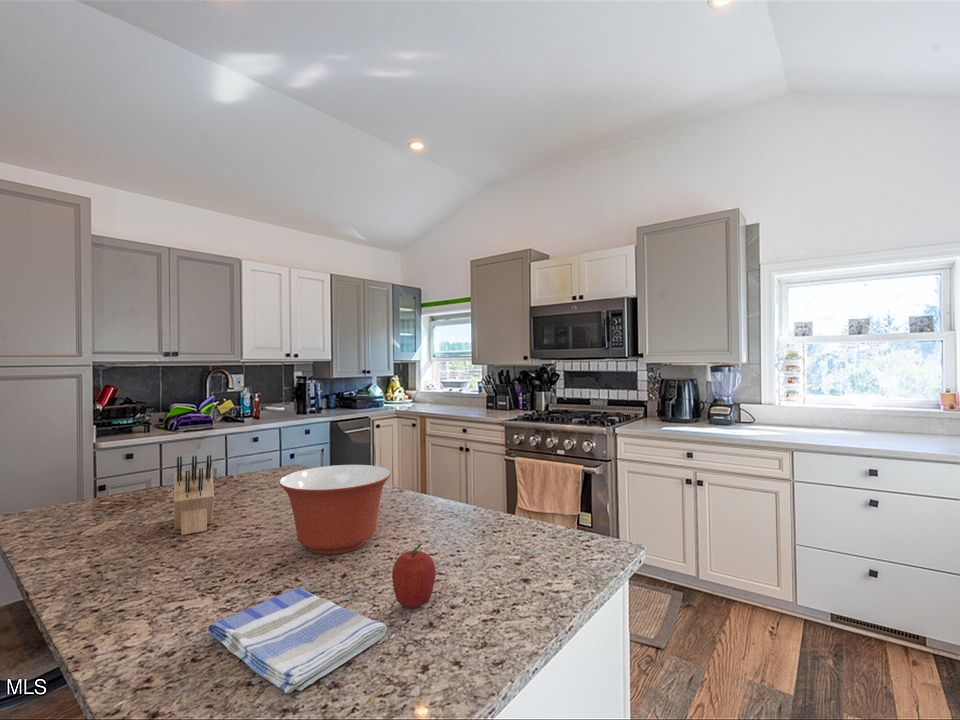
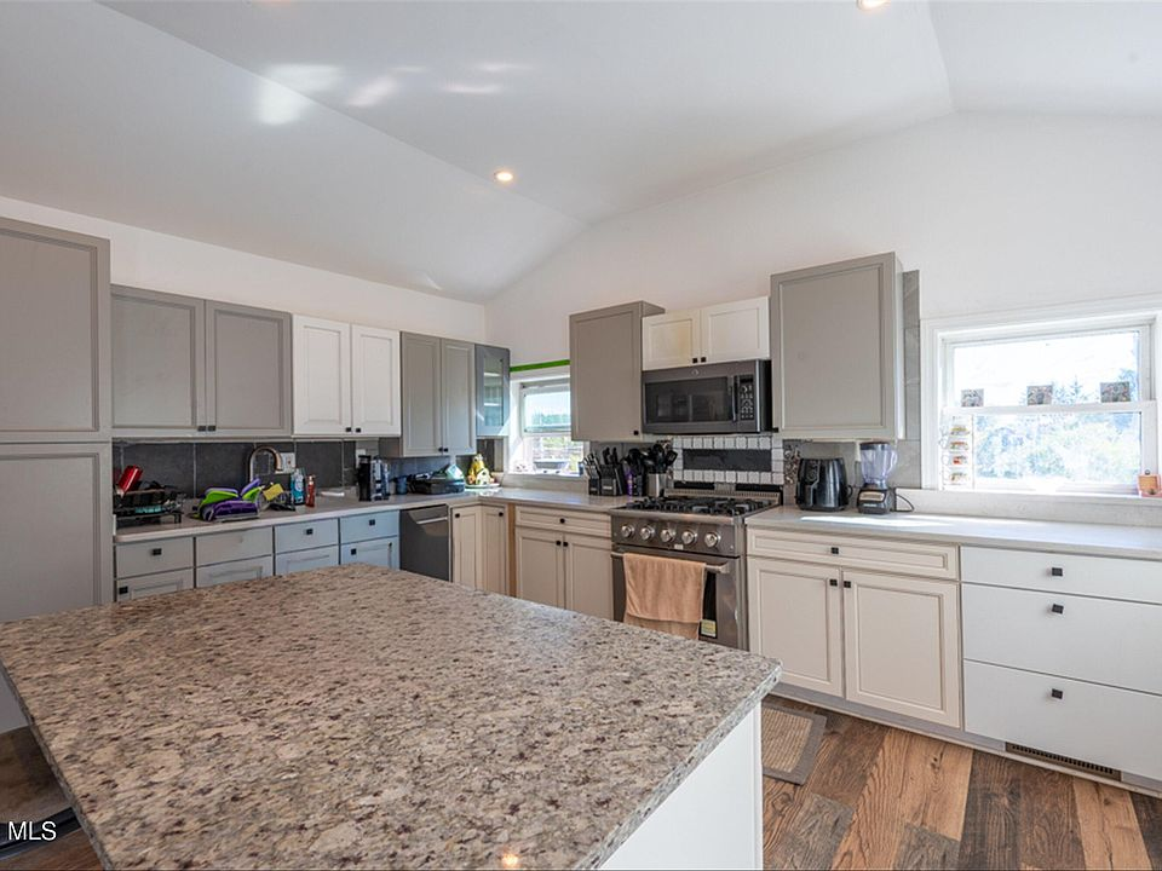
- mixing bowl (337, 509)
- knife block (193, 488)
- fruit (414, 575)
- dish towel (297, 629)
